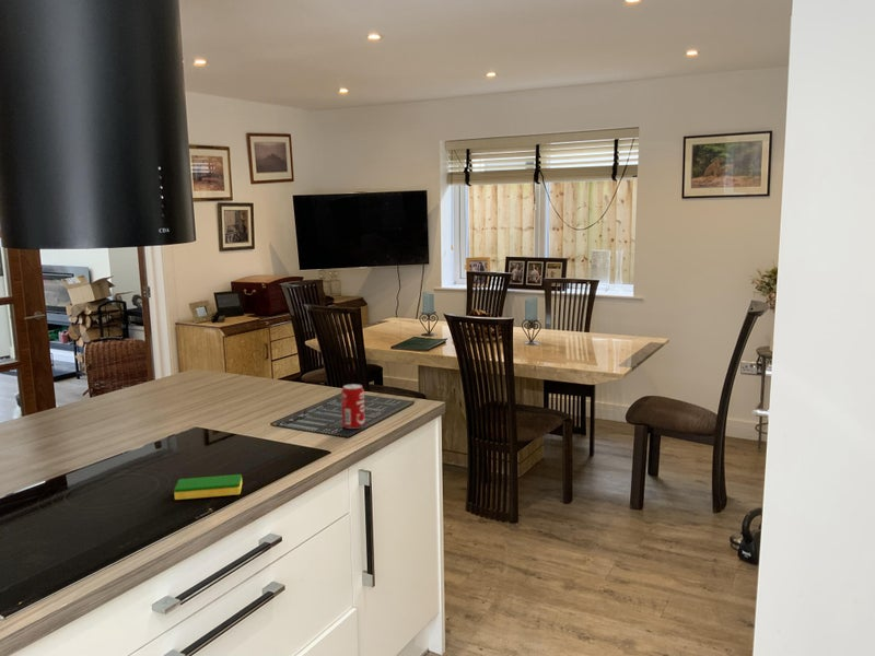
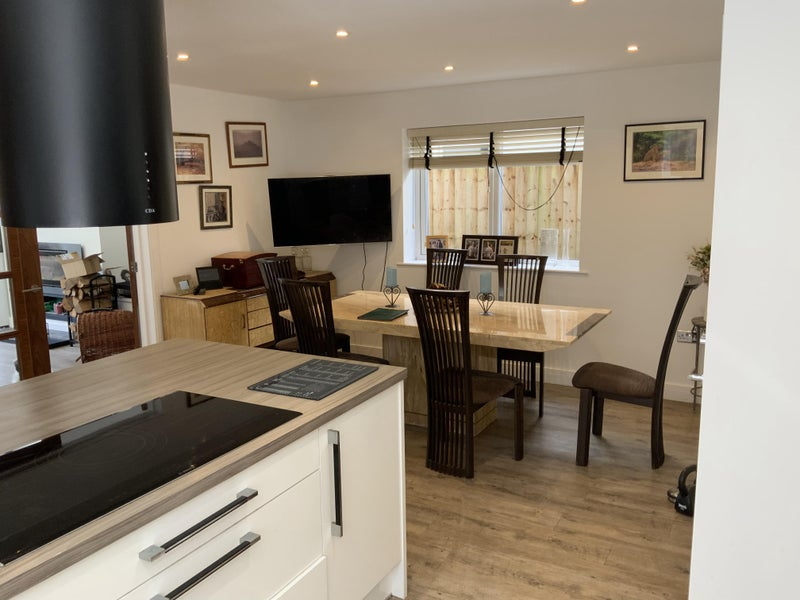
- beverage can (352, 406)
- dish sponge (209, 487)
